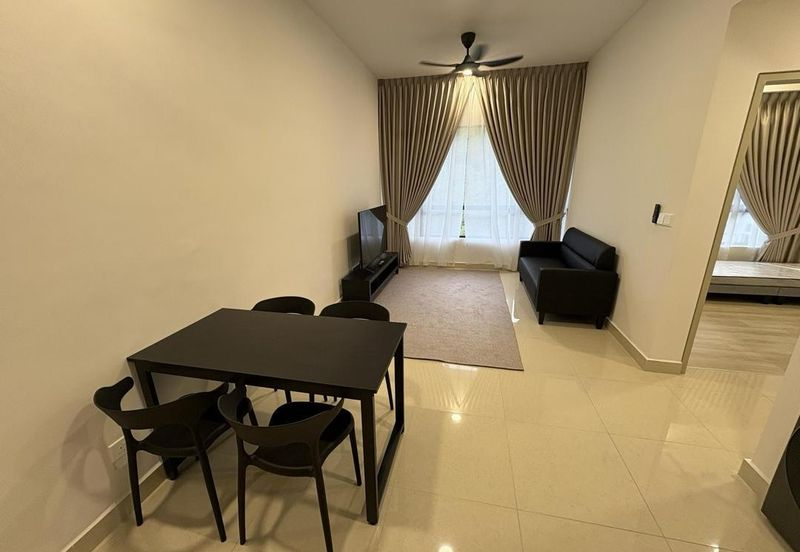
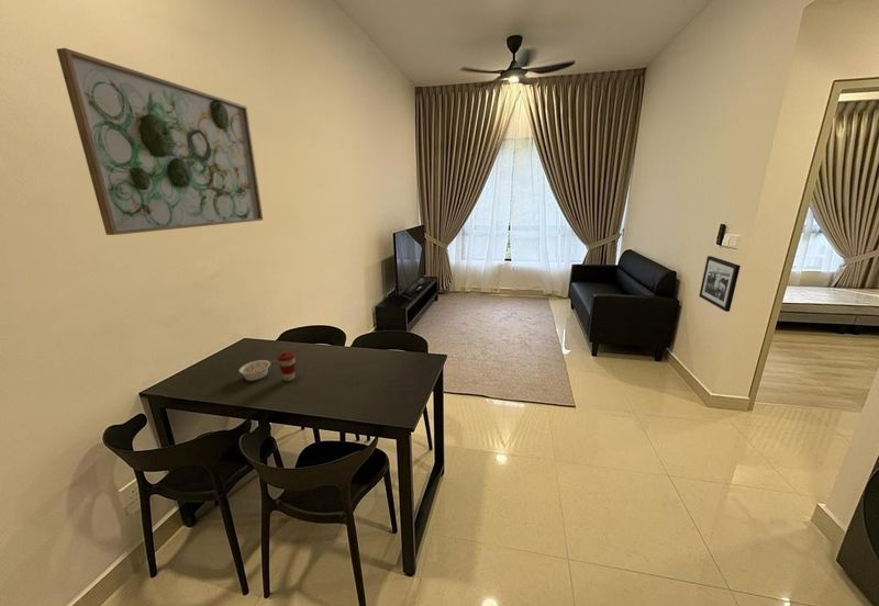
+ coffee cup (287, 367)
+ legume (256, 369)
+ picture frame (717, 282)
+ wall art (191, 158)
